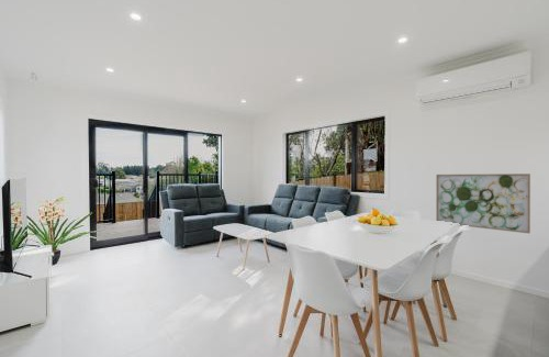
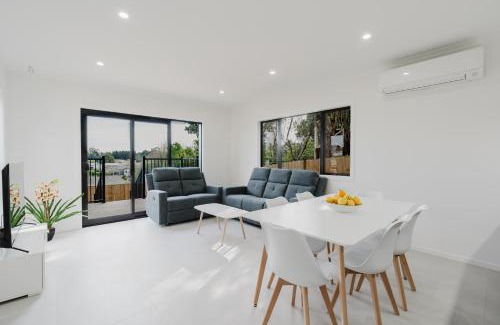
- wall art (478, 200)
